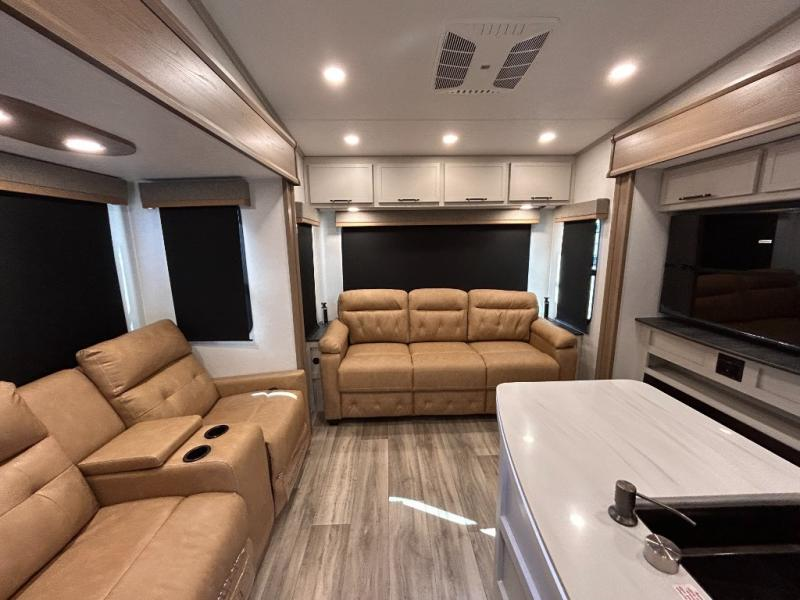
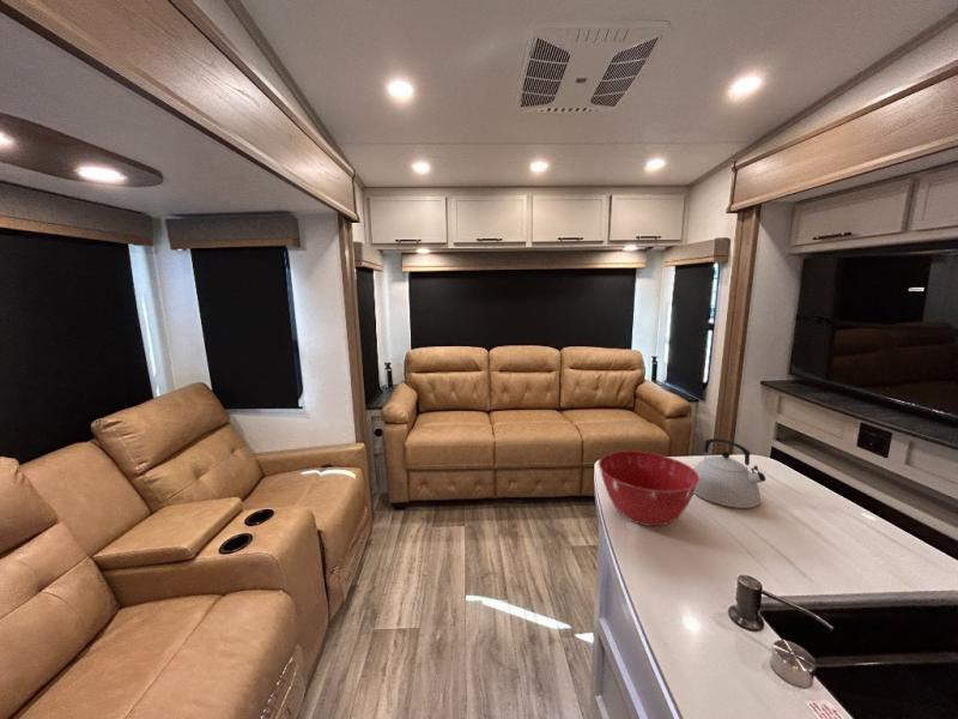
+ kettle (726, 466)
+ mixing bowl (644, 490)
